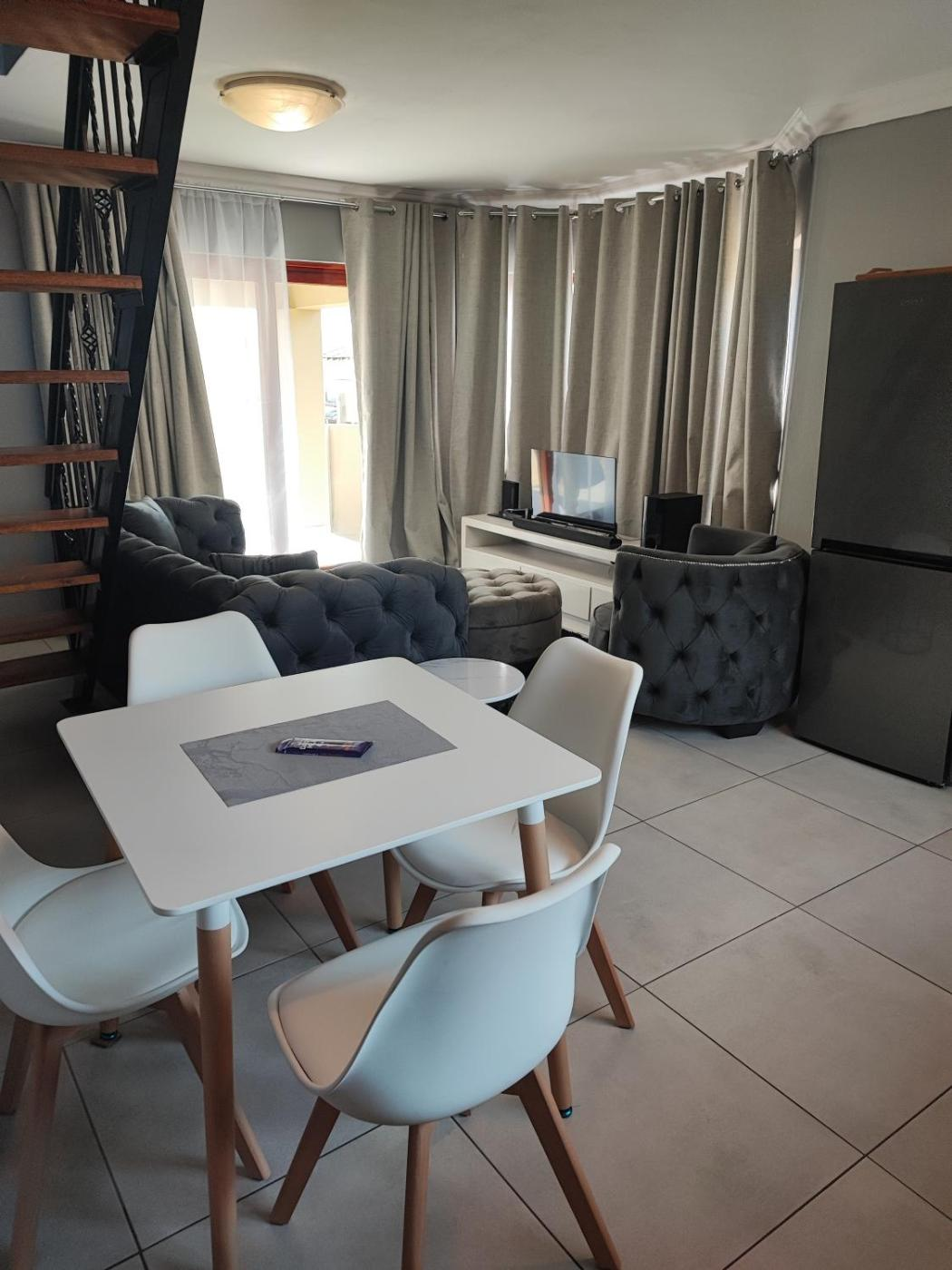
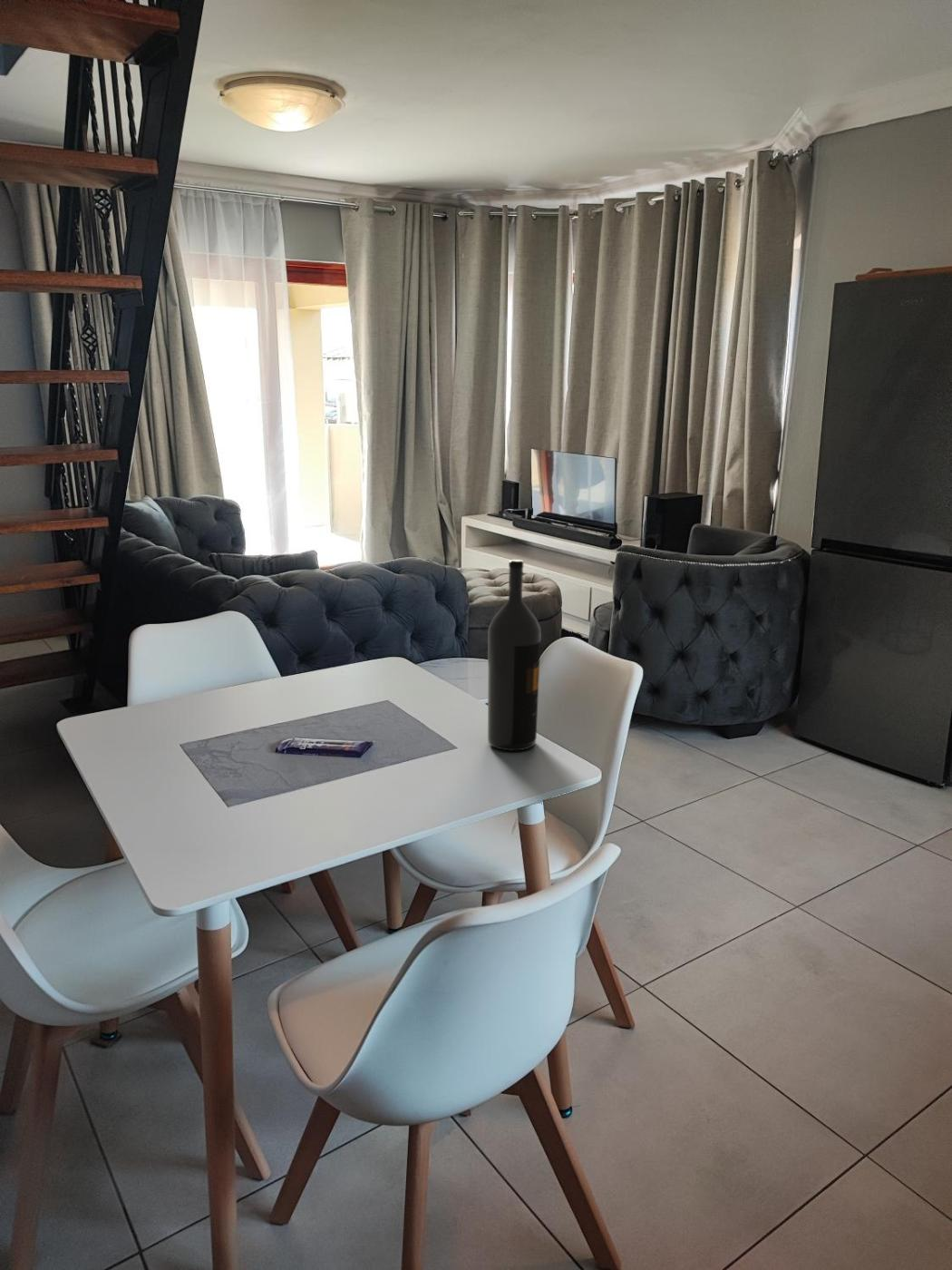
+ wine bottle (513, 653)
